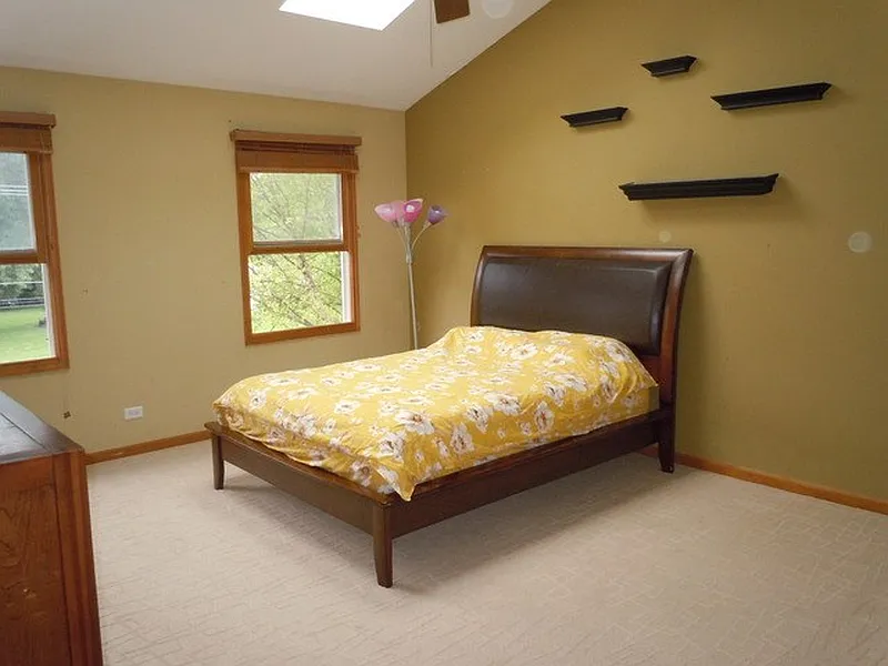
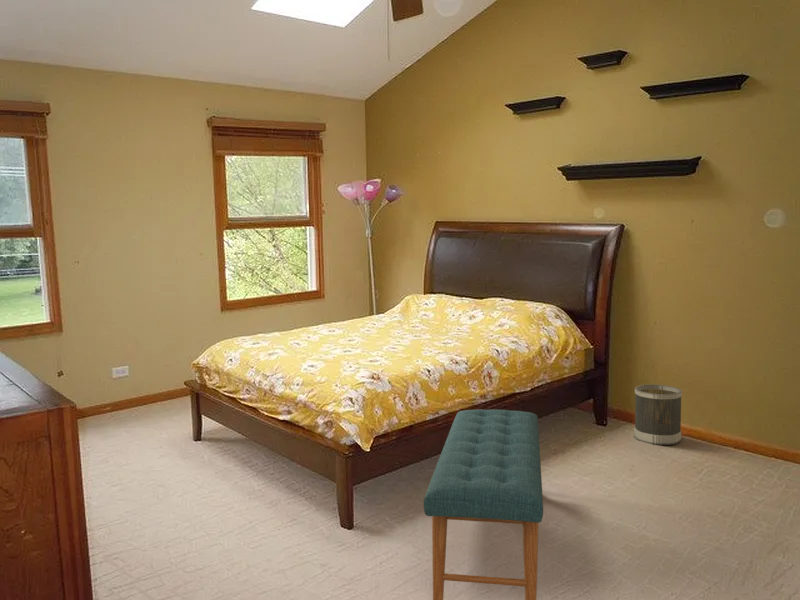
+ wastebasket (657, 414)
+ bench (491, 489)
